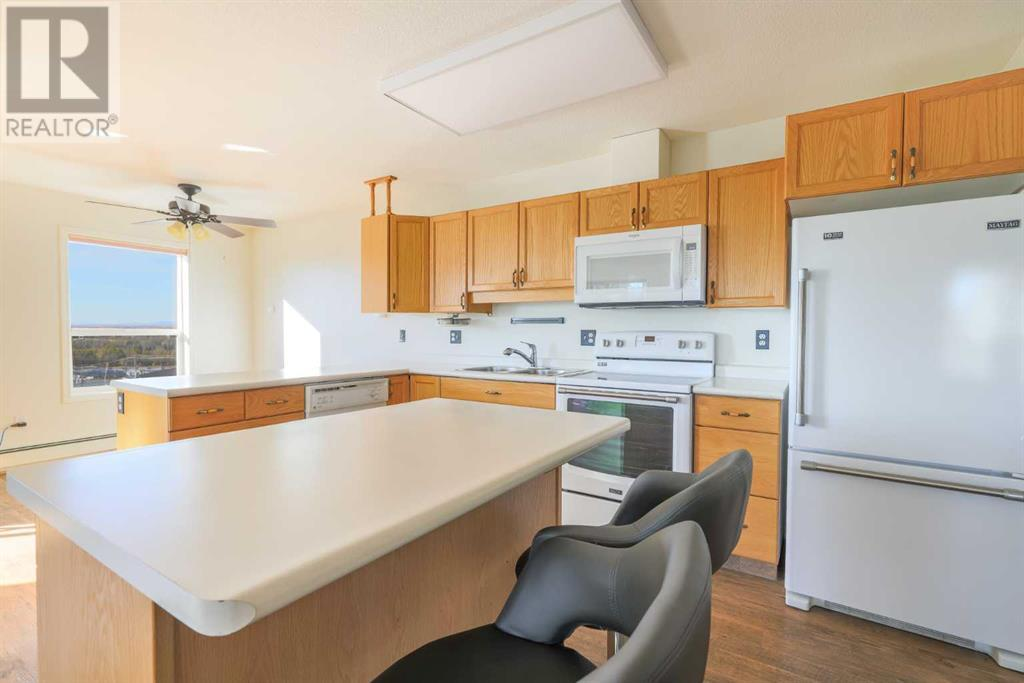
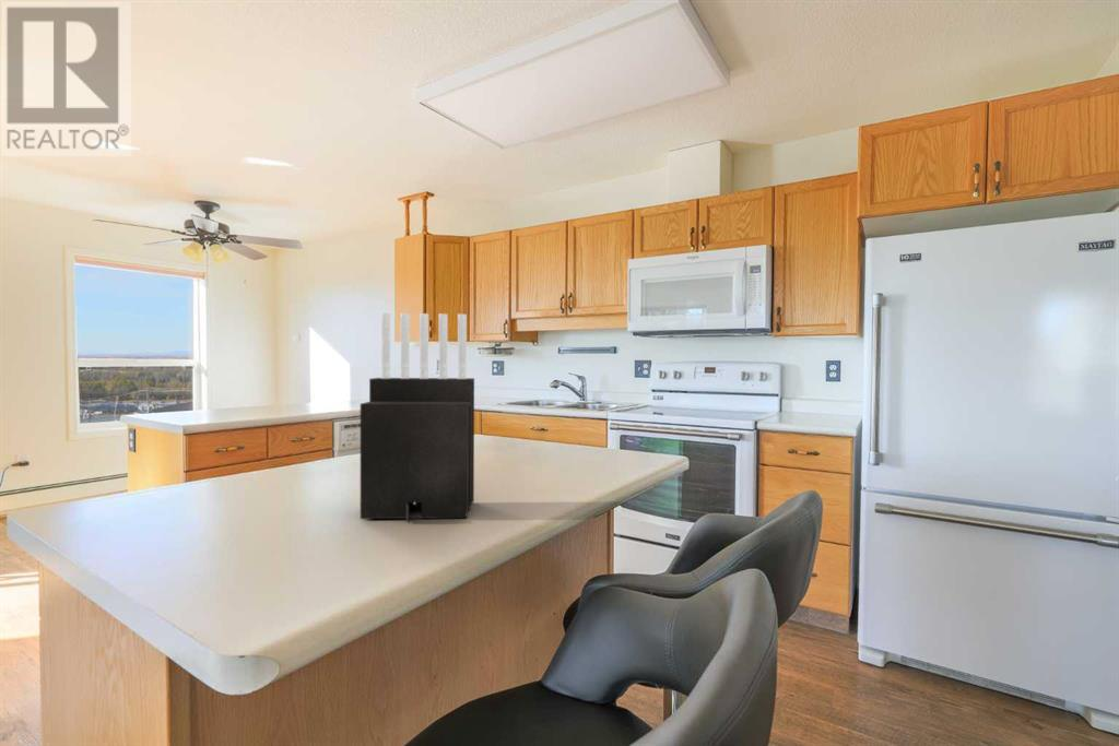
+ knife block (419, 412)
